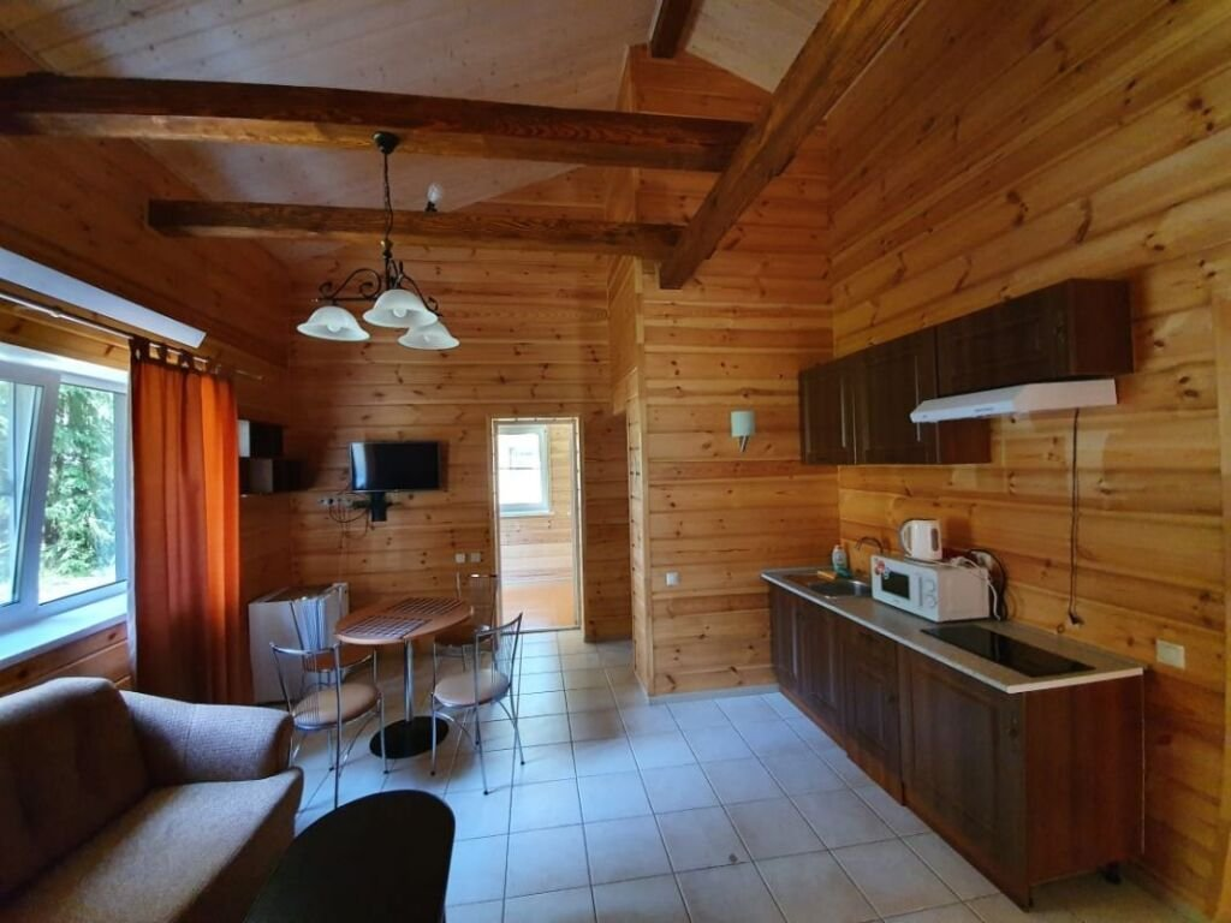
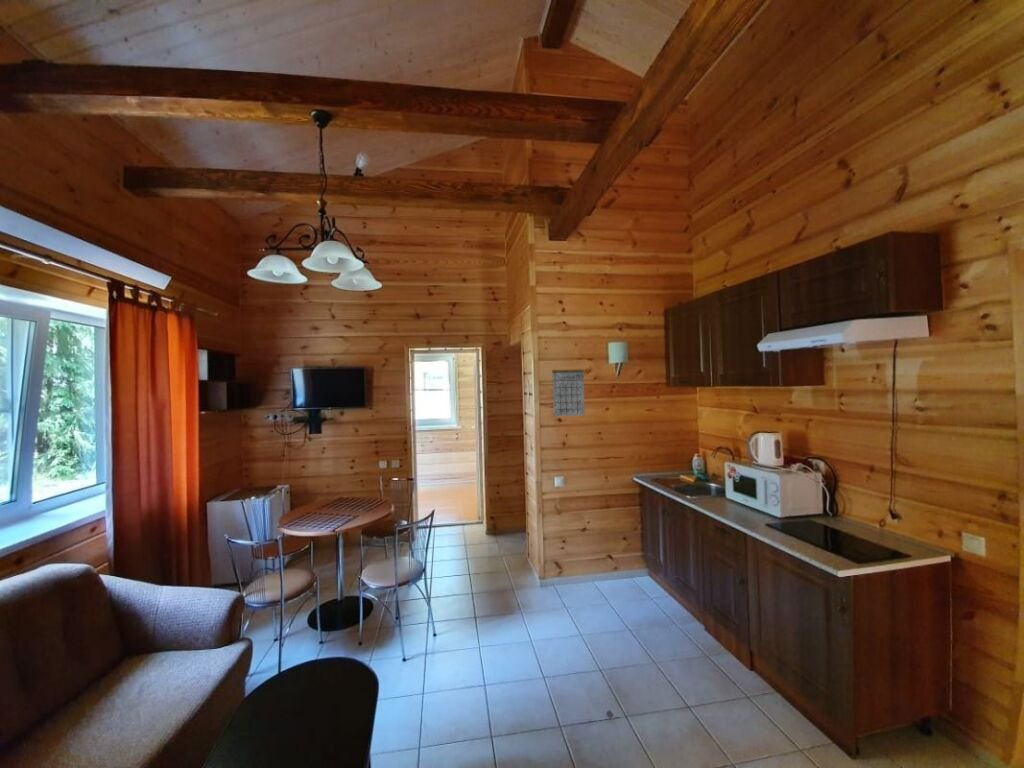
+ calendar (568, 387)
